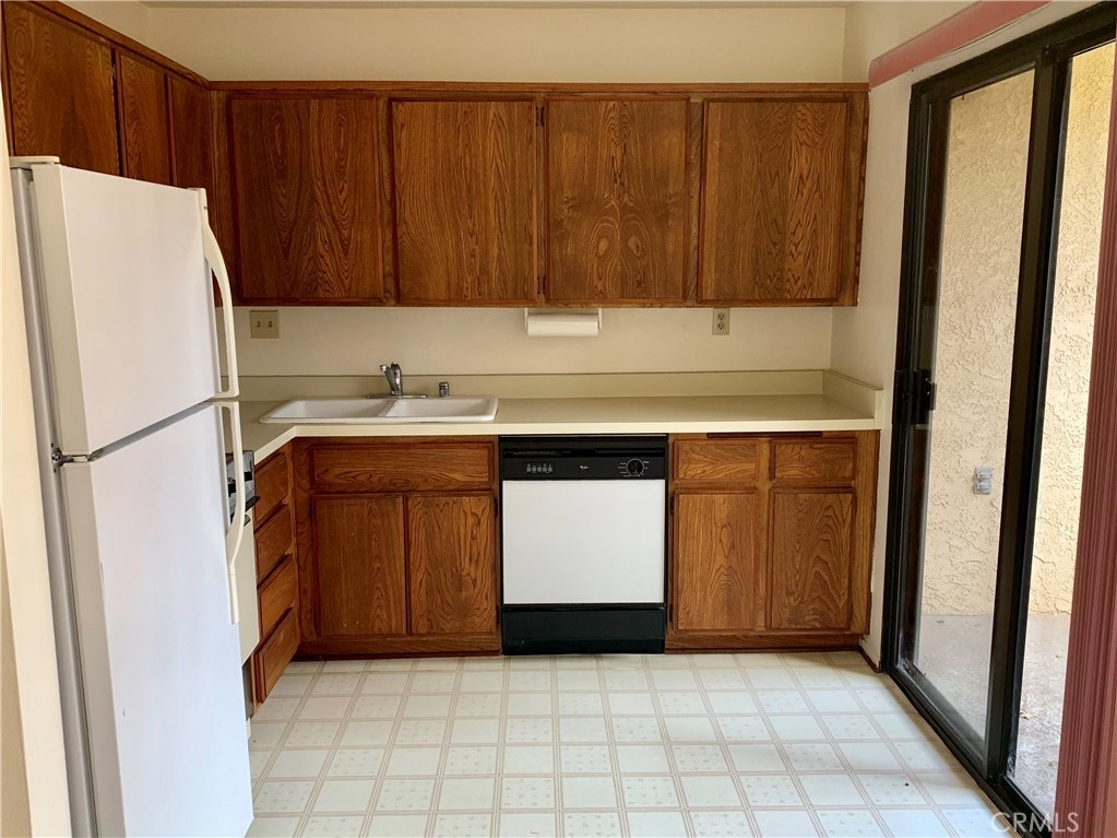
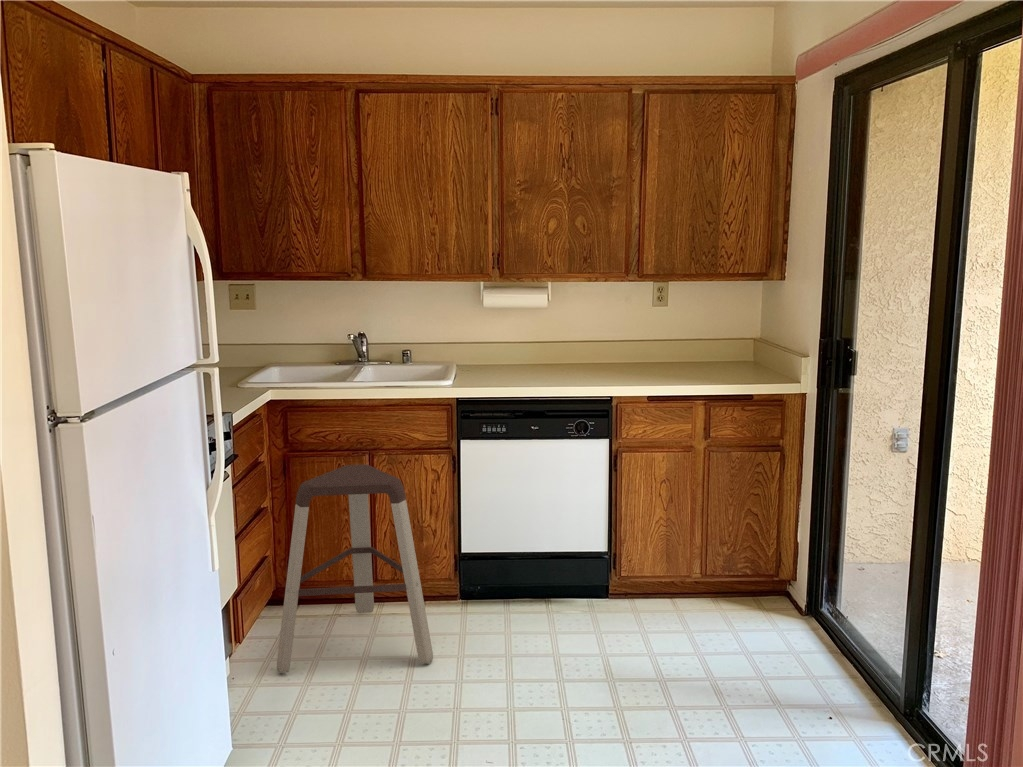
+ step stool (371, 565)
